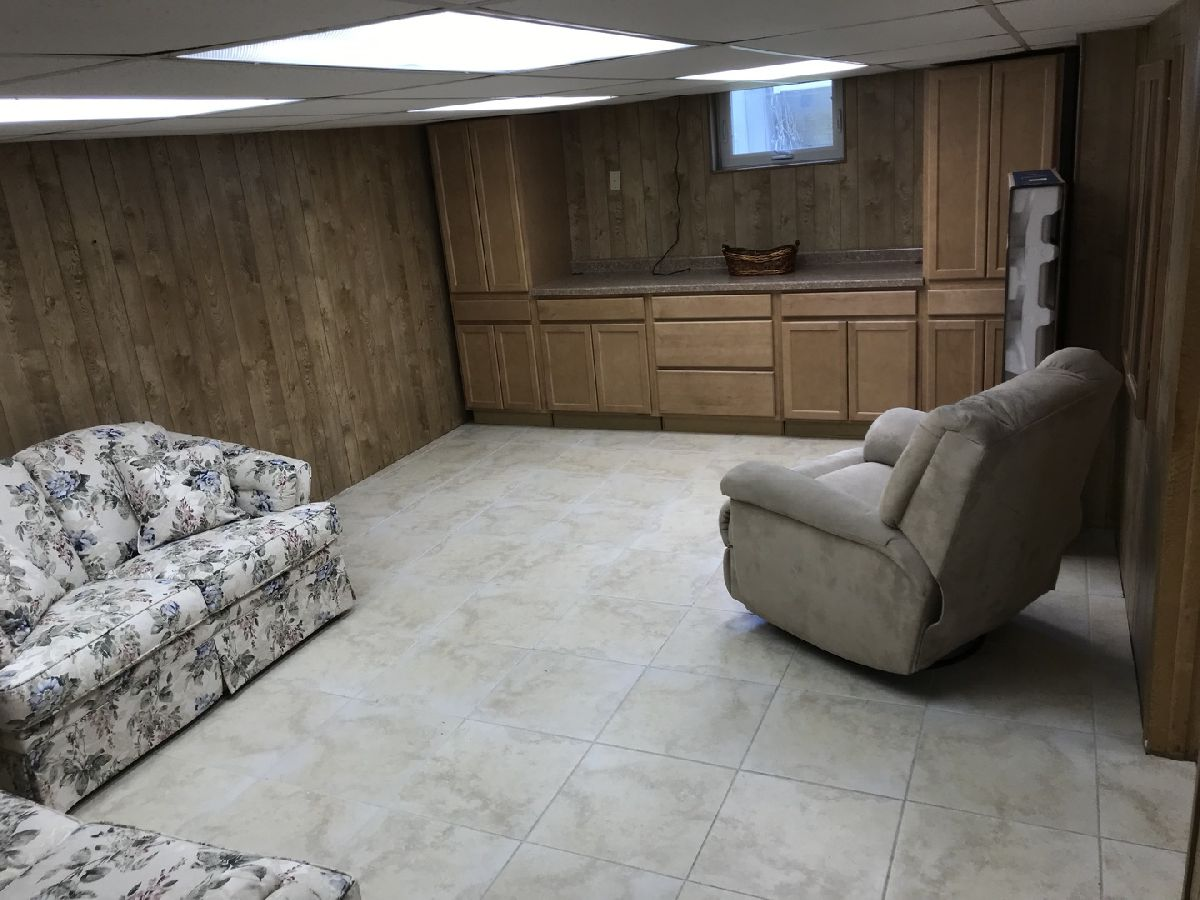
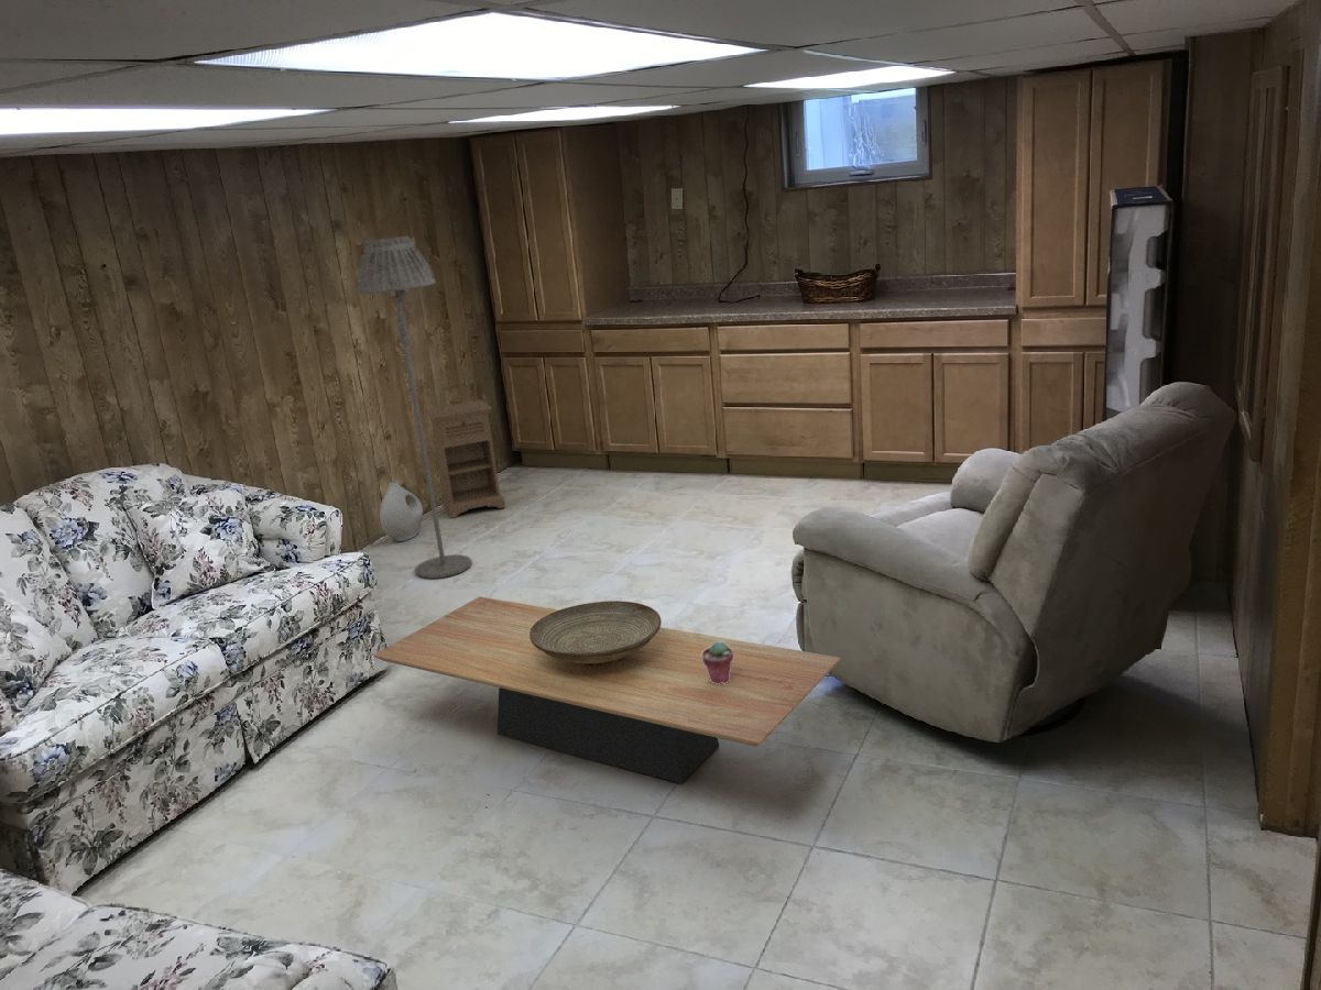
+ decorative bowl (597, 639)
+ vase (401, 508)
+ floor lamp (417, 410)
+ nightstand (466, 458)
+ potted succulent (718, 659)
+ coffee table (599, 698)
